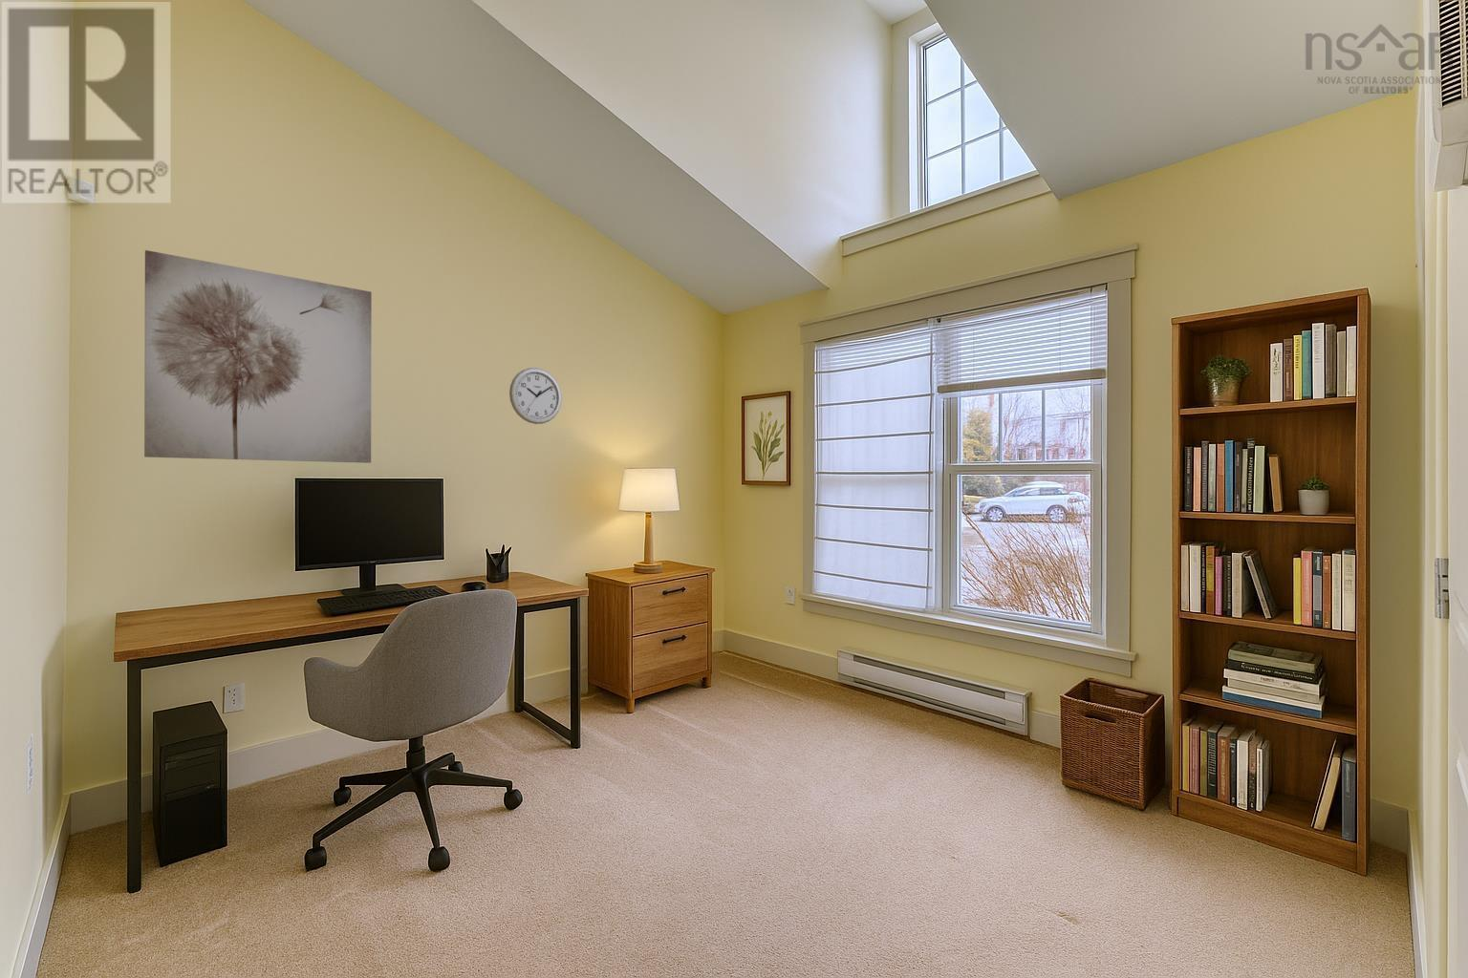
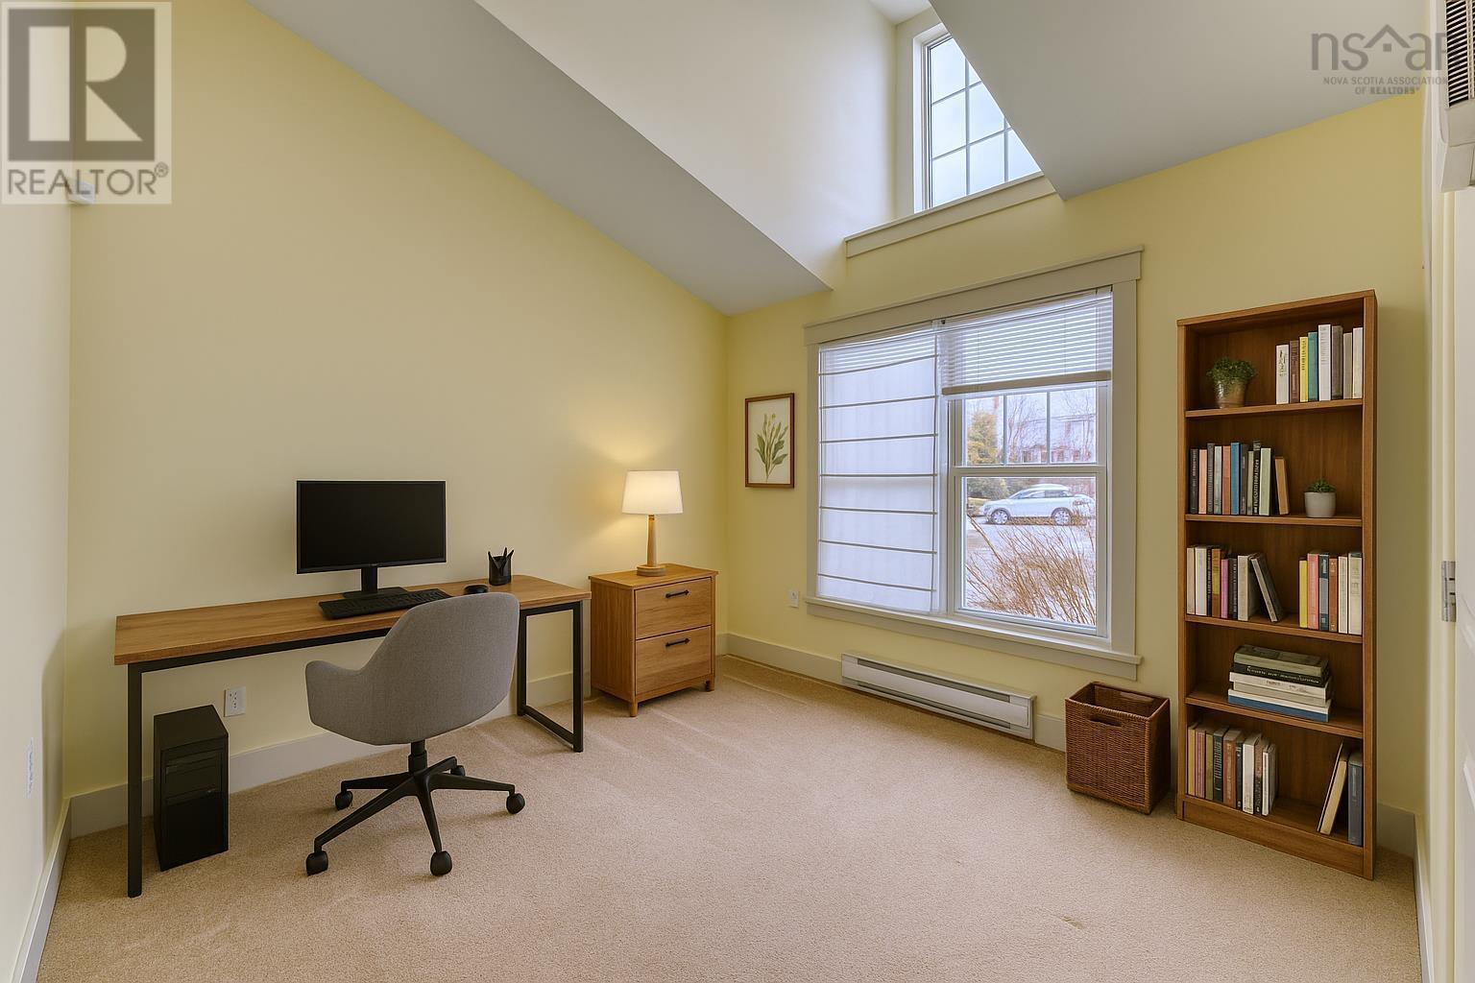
- wall art (268, 367)
- wall clock (536, 395)
